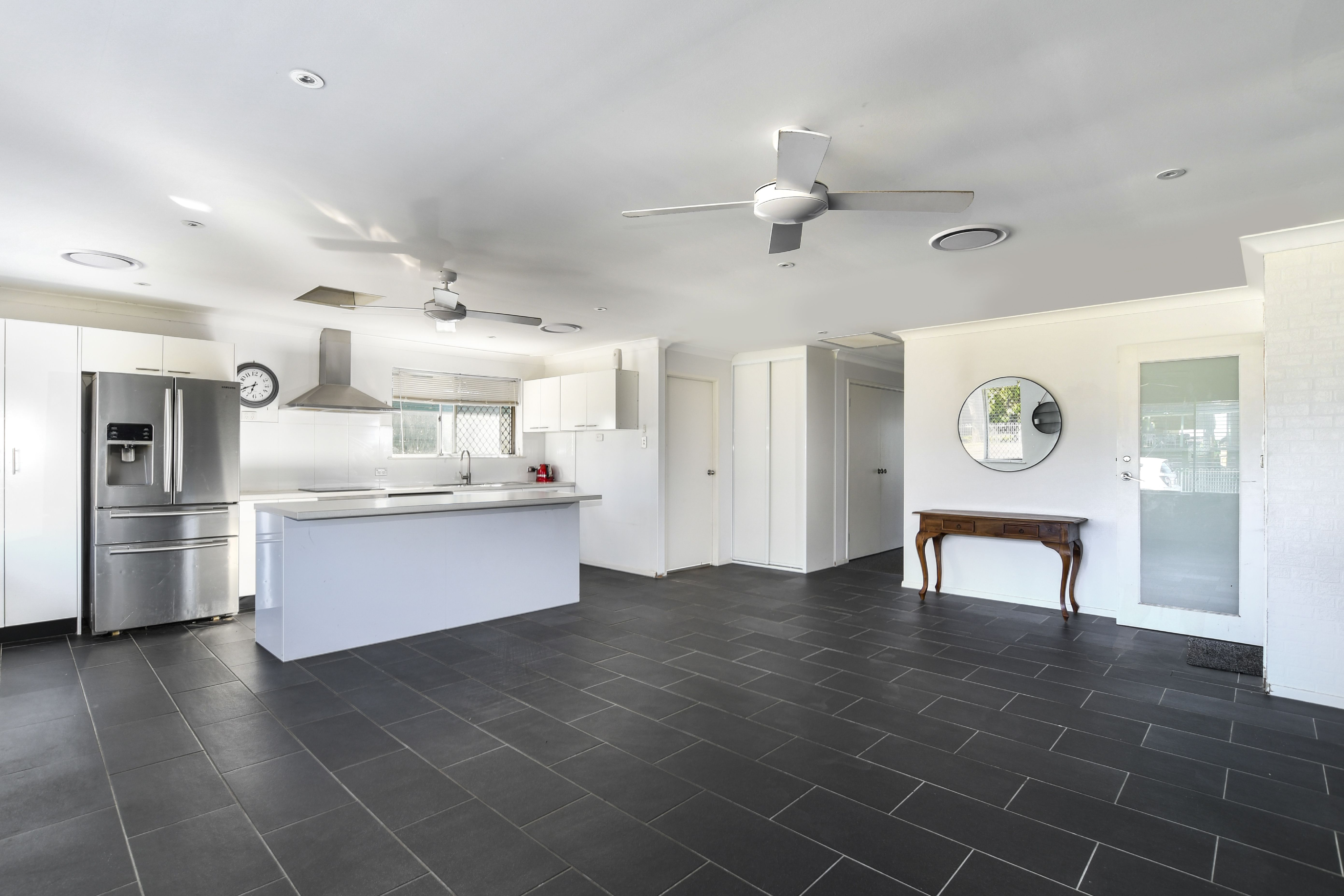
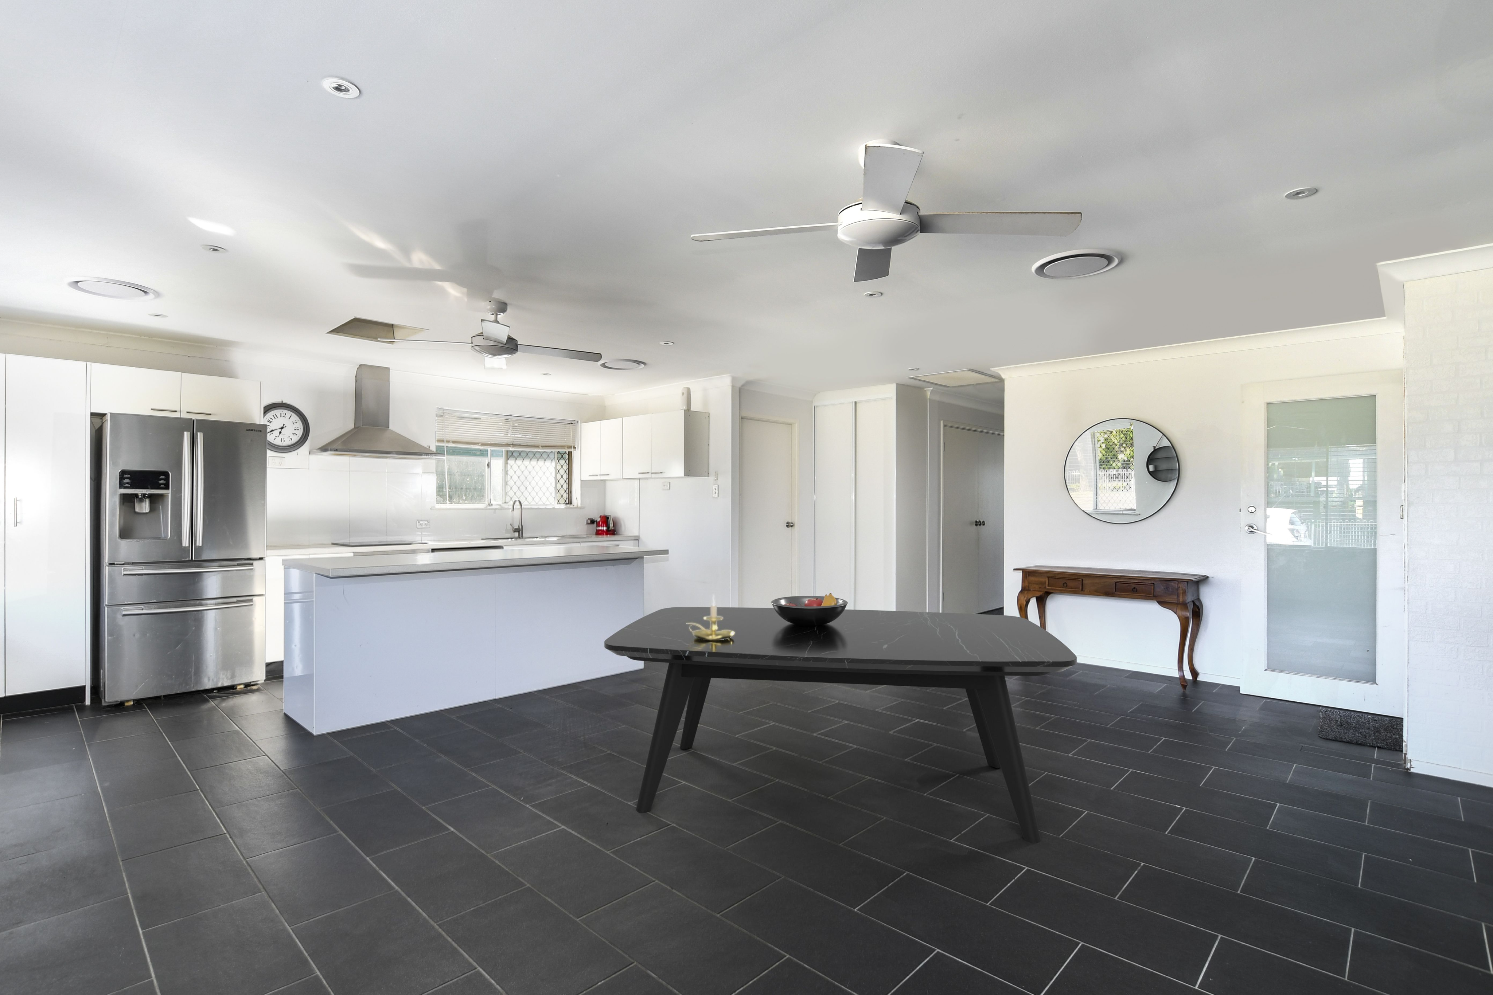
+ dining table (832, 683)
+ fruit bowl (809, 609)
+ candle holder (711, 615)
